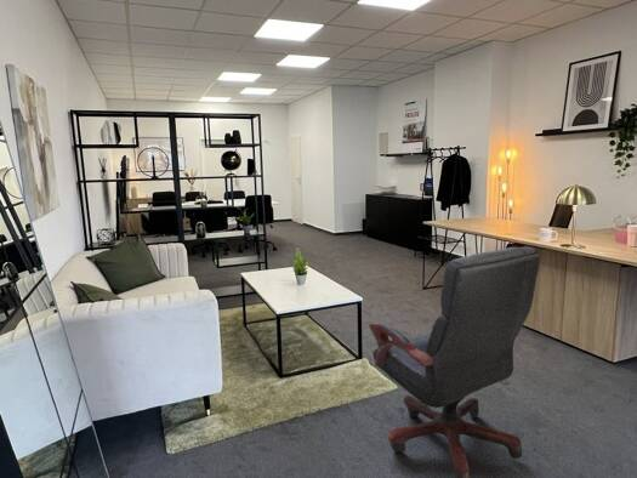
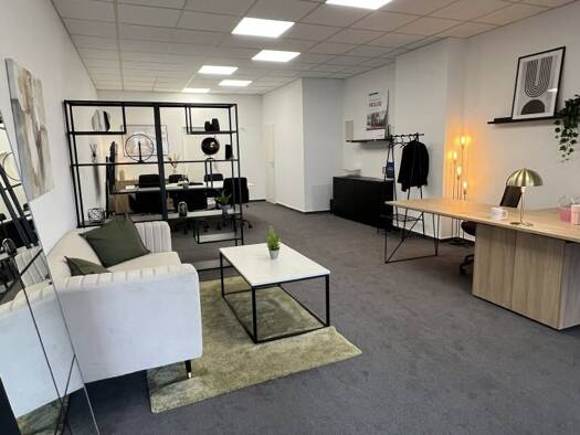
- office chair (444, 345)
